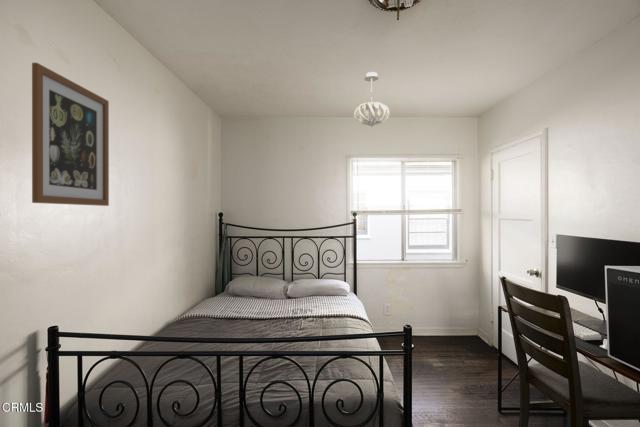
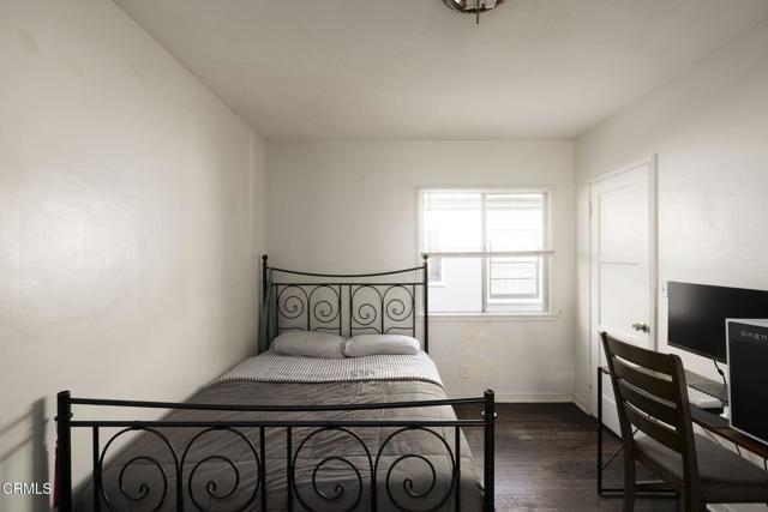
- pendant light (371, 100)
- wall art (75, 144)
